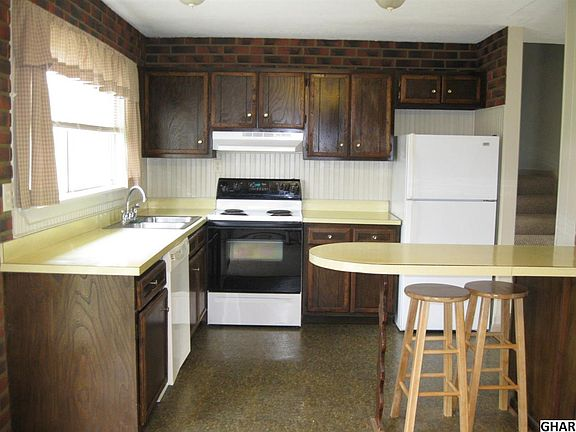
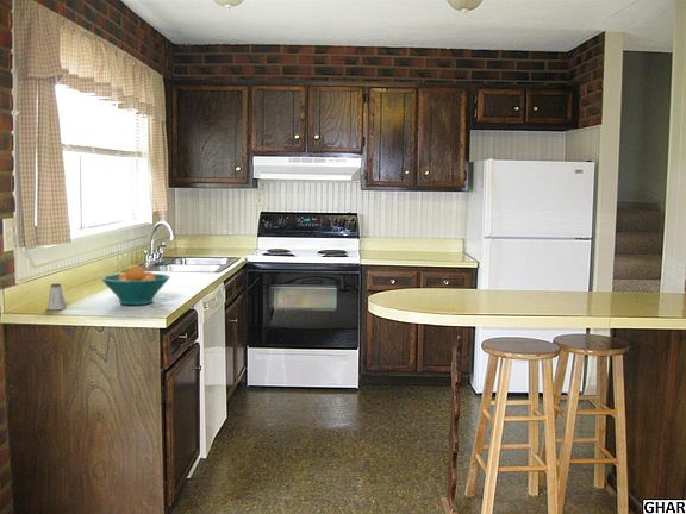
+ fruit bowl (136, 283)
+ saltshaker (56, 296)
